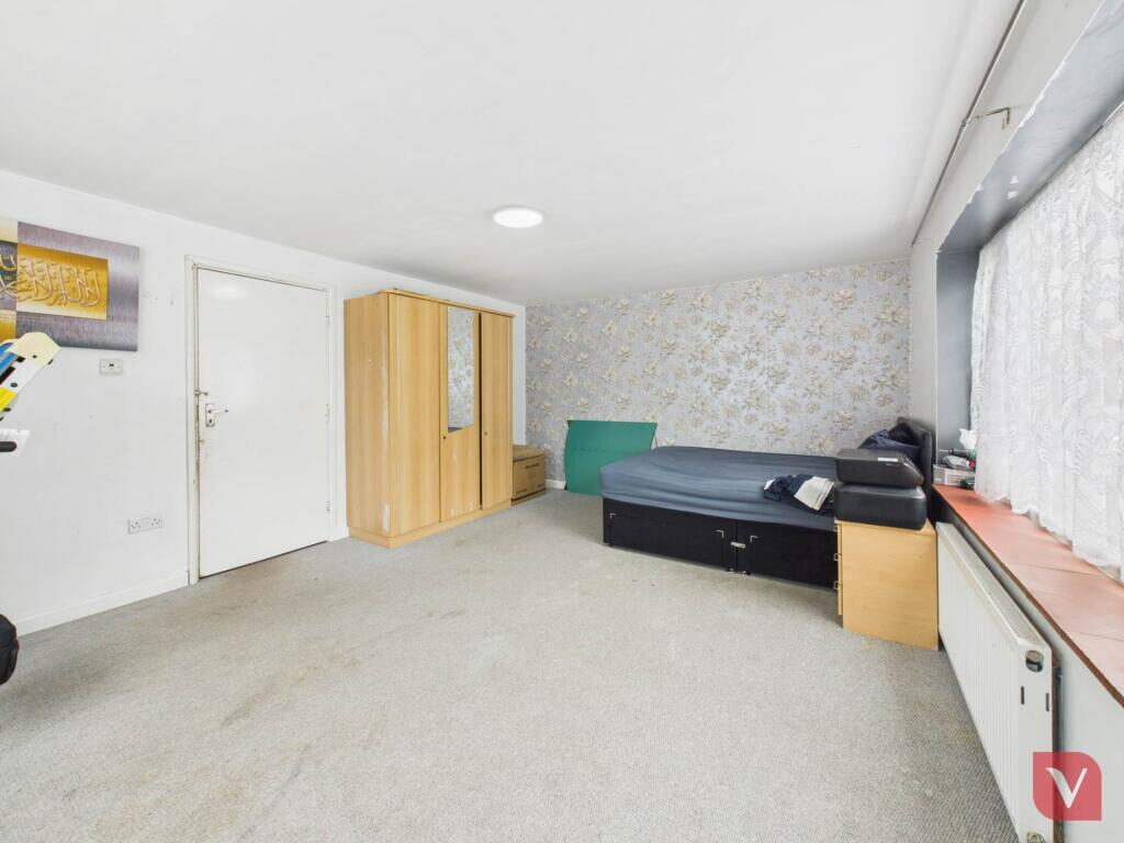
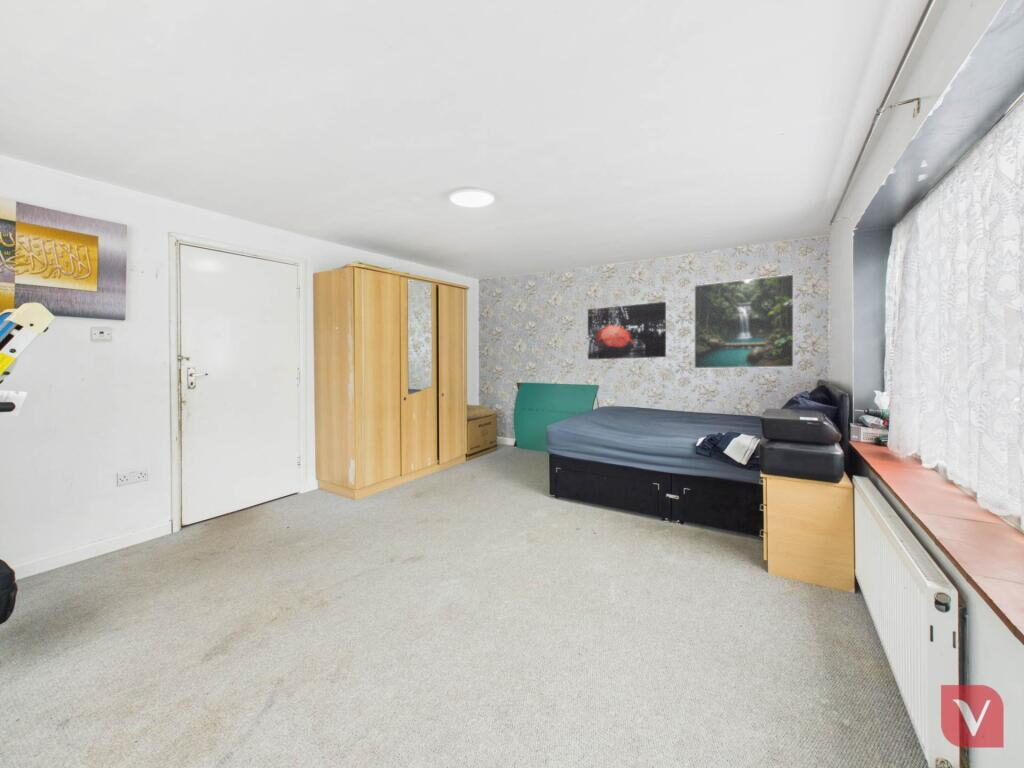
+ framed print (741, 324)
+ wall art (625, 332)
